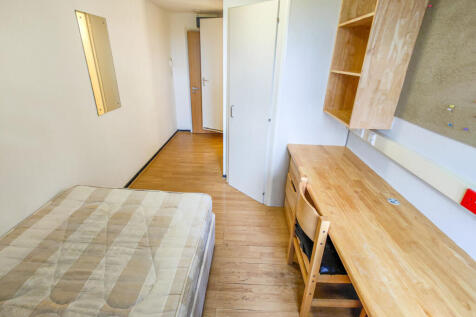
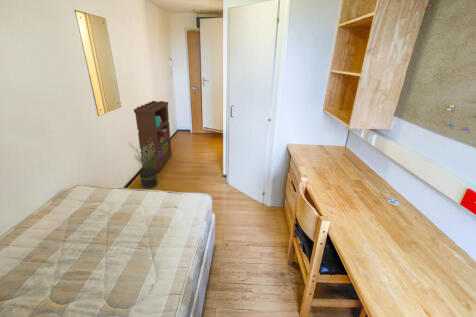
+ bookshelf (155, 135)
+ potted plant (145, 163)
